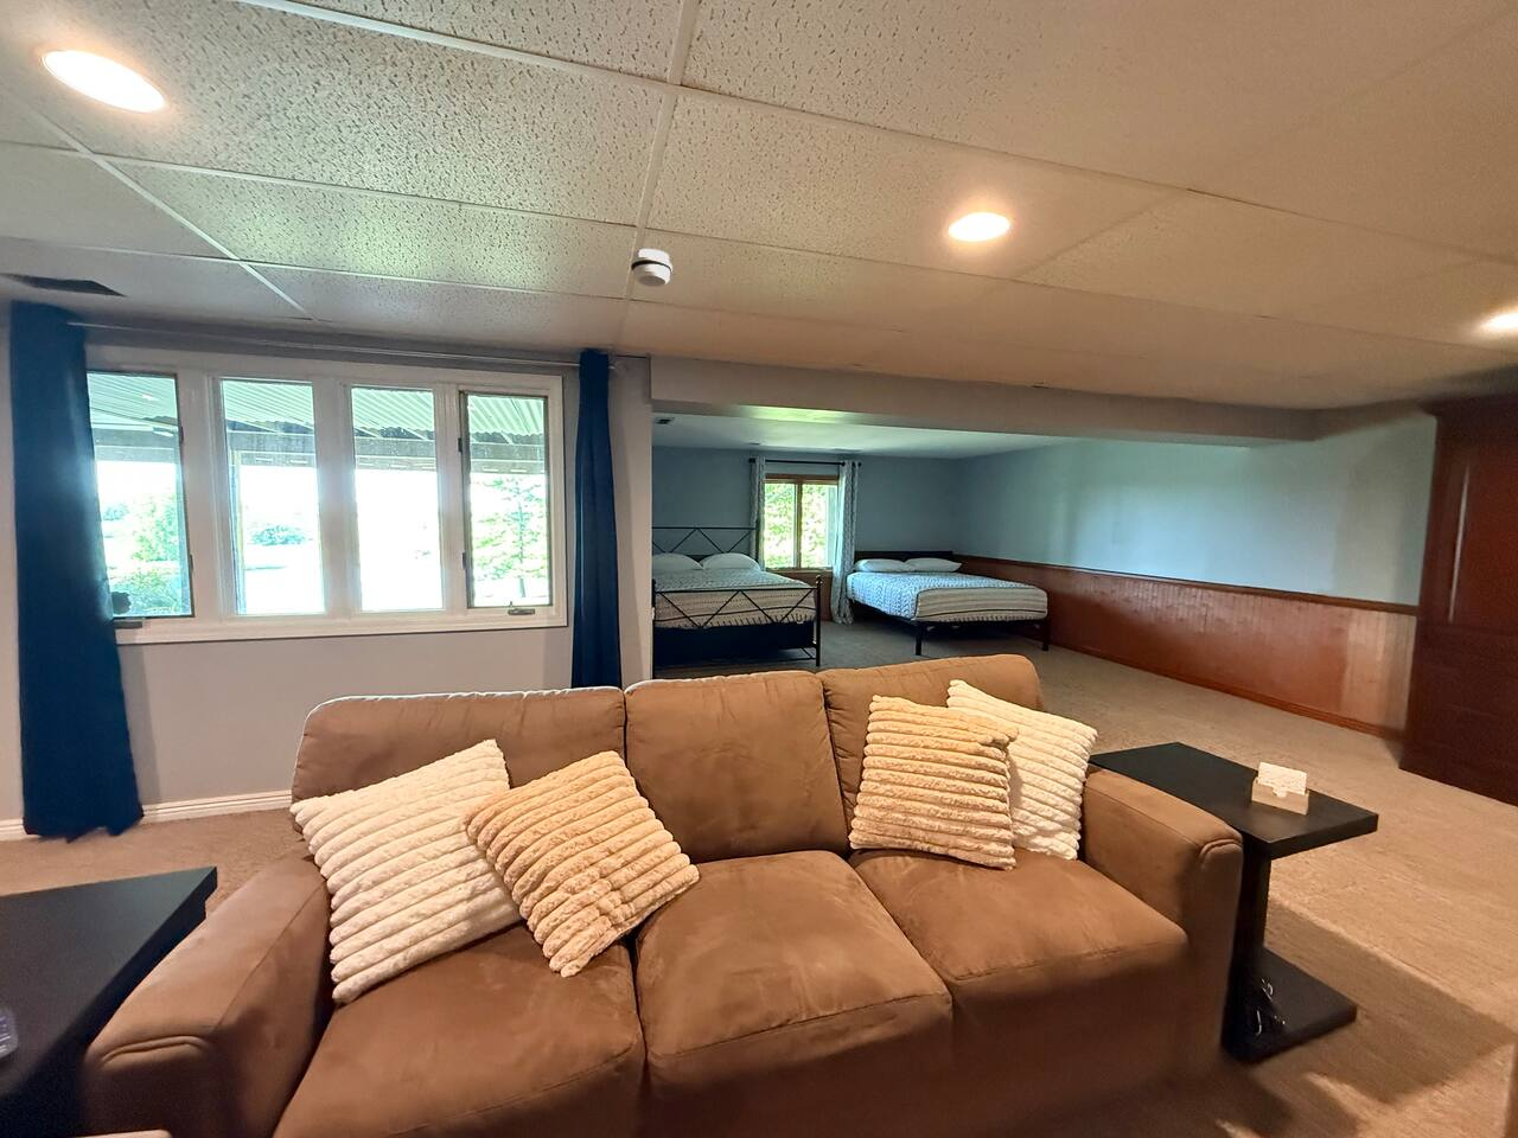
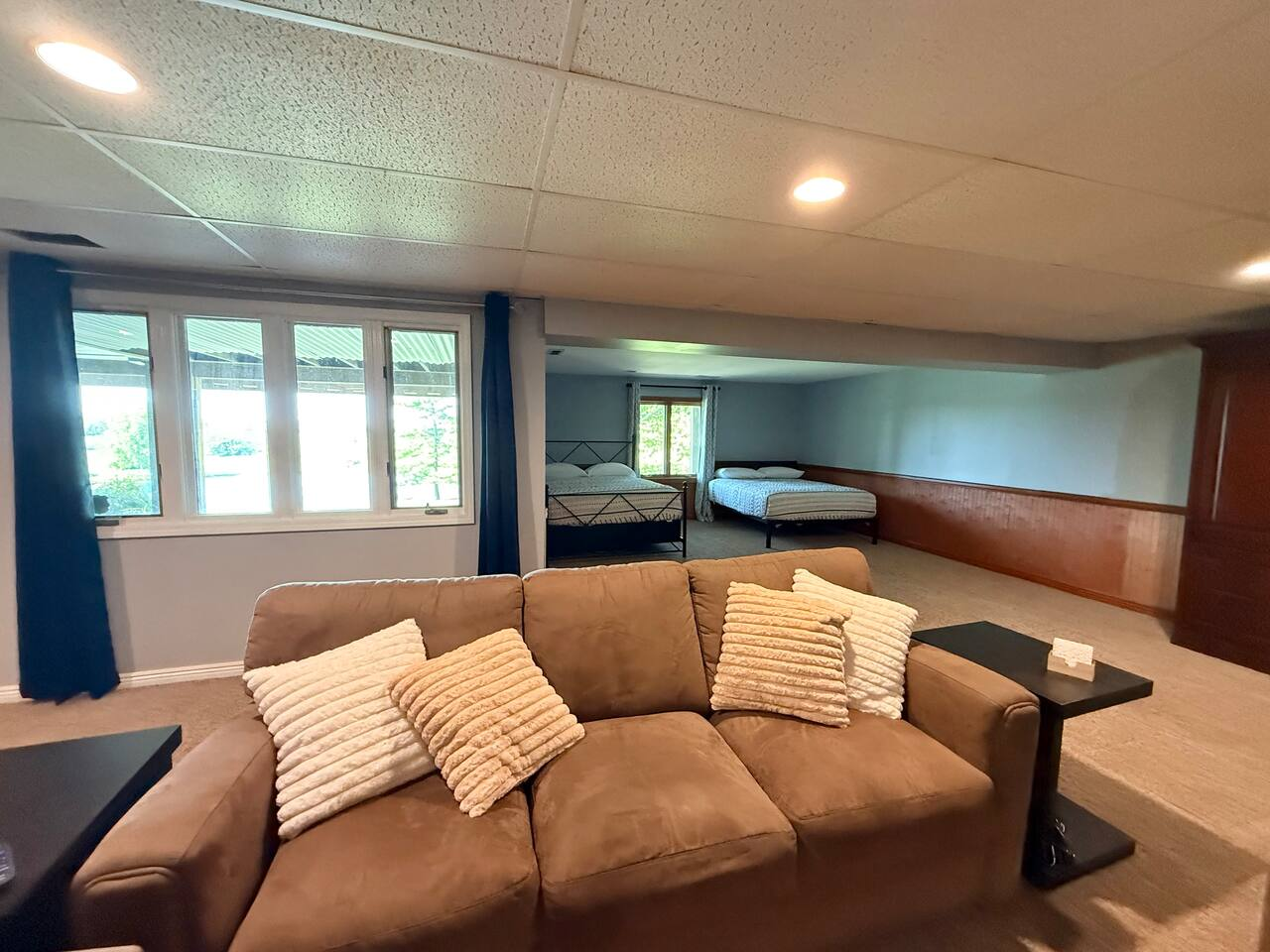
- smoke detector (651, 268)
